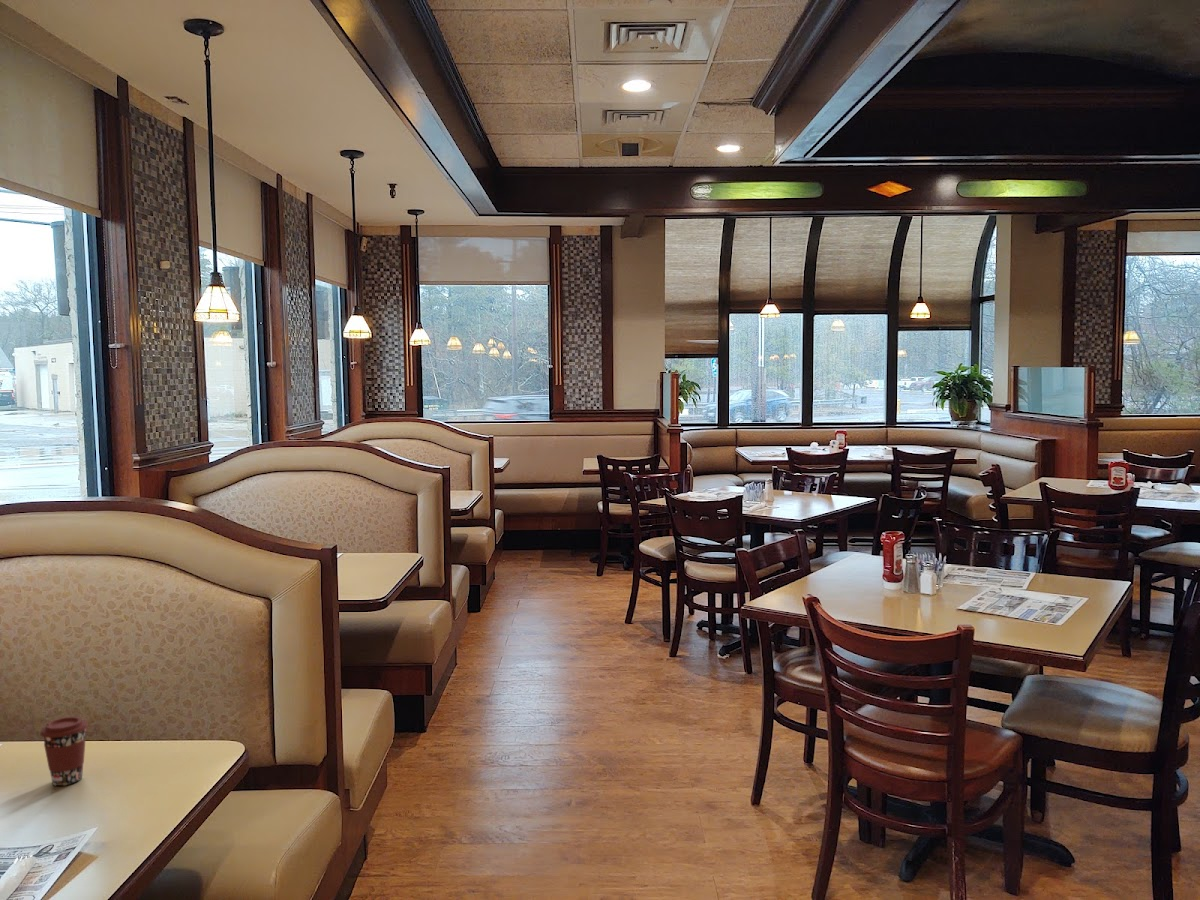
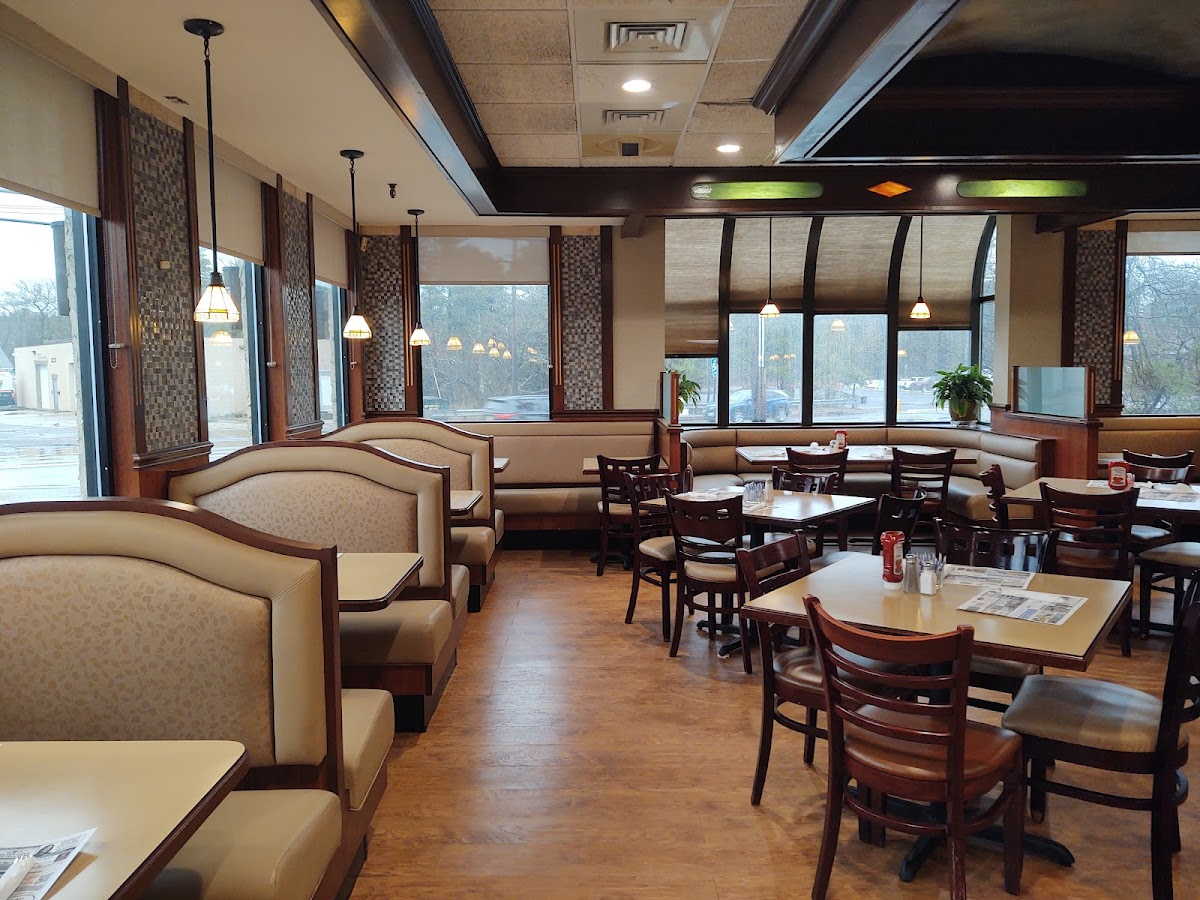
- coffee cup (65, 751)
